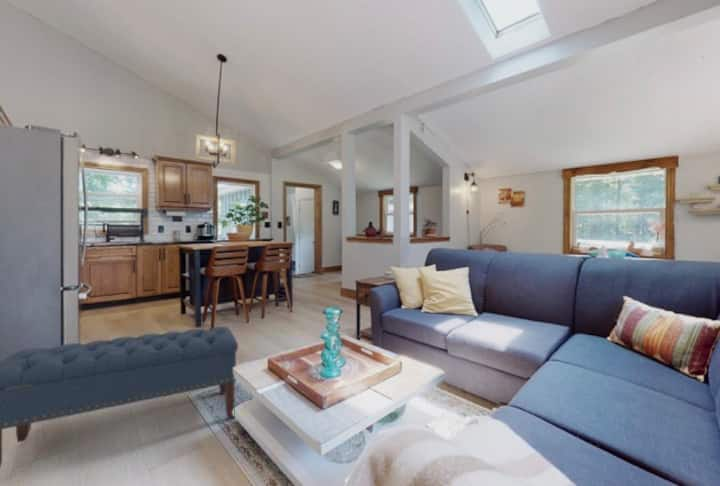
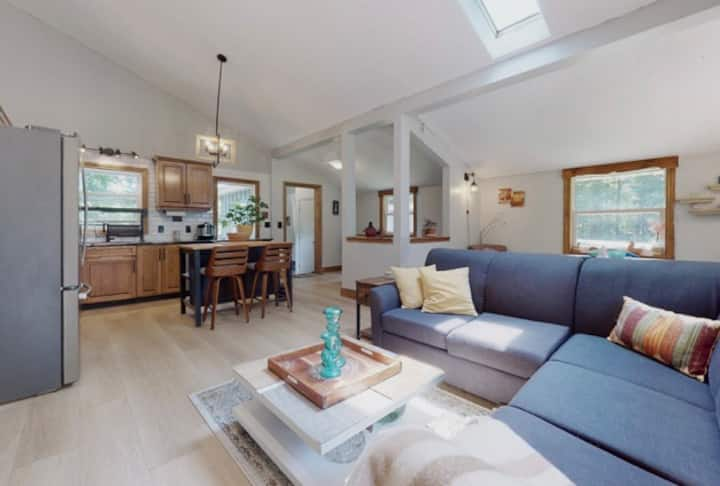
- bench (132, 385)
